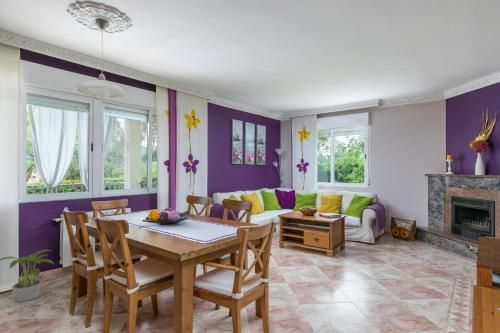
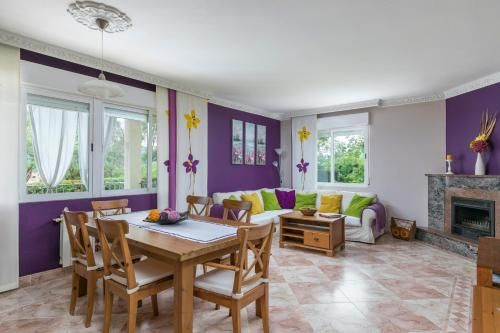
- potted plant (27, 275)
